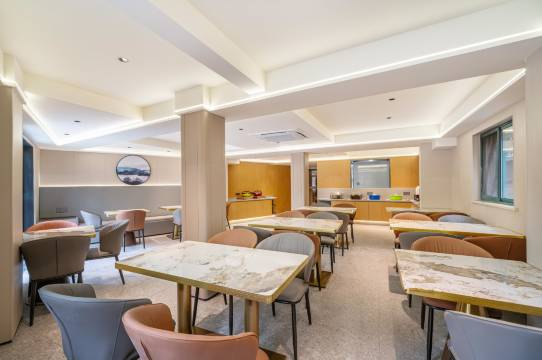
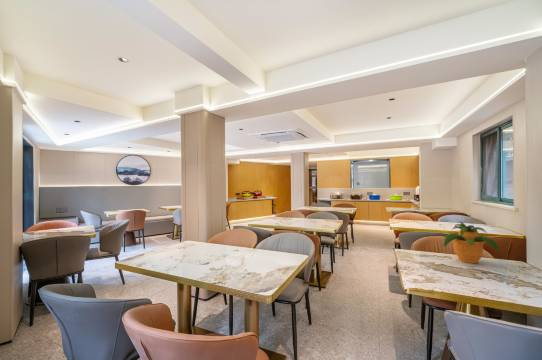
+ potted plant (467, 240)
